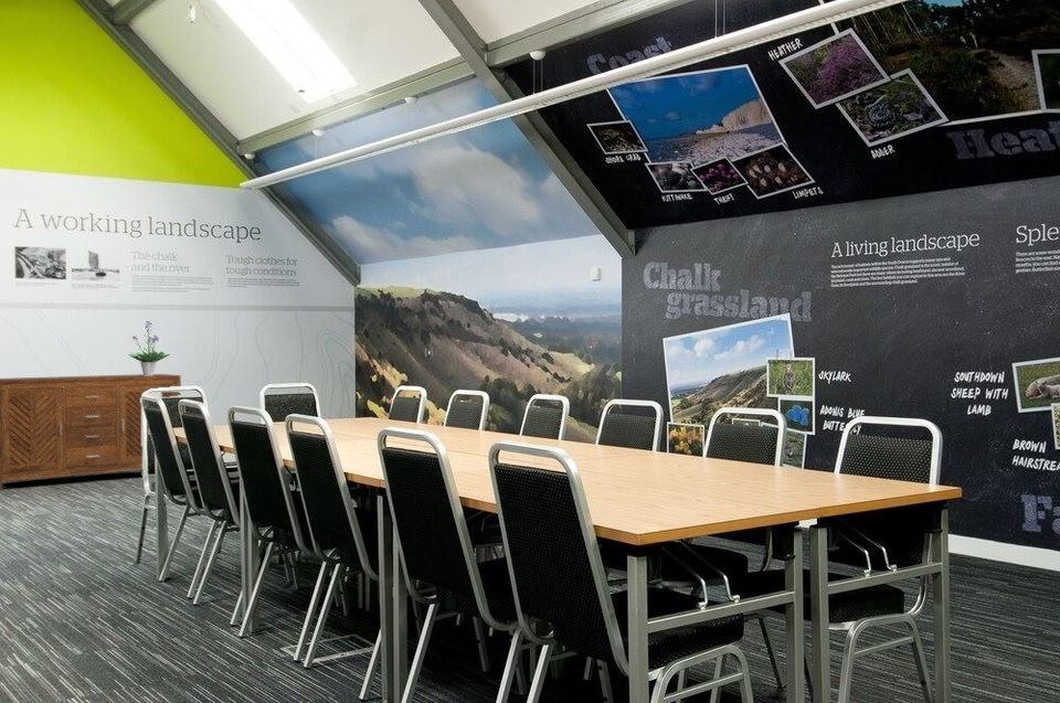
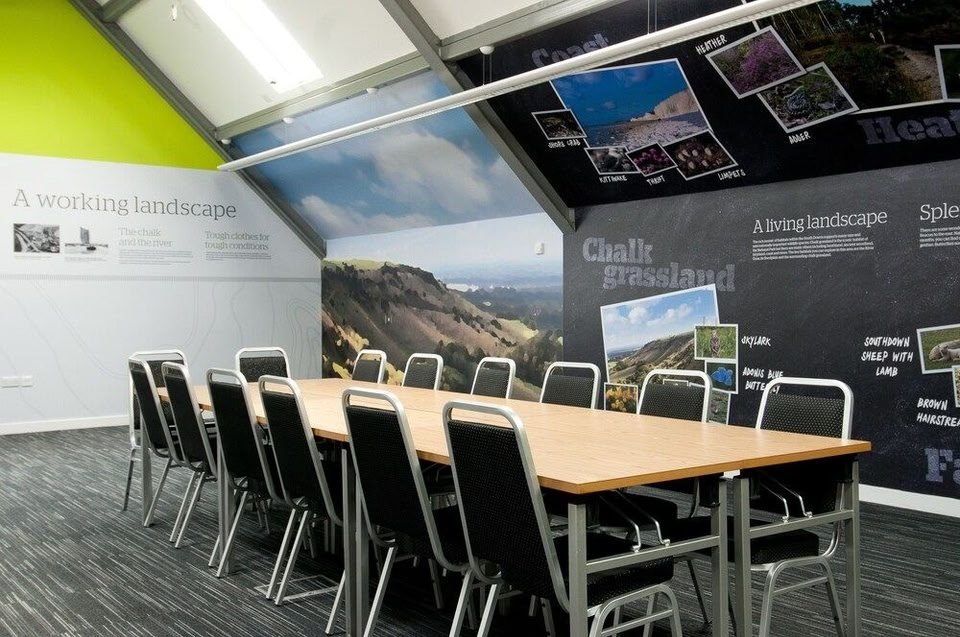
- sideboard (84, 428)
- potted plant (148, 348)
